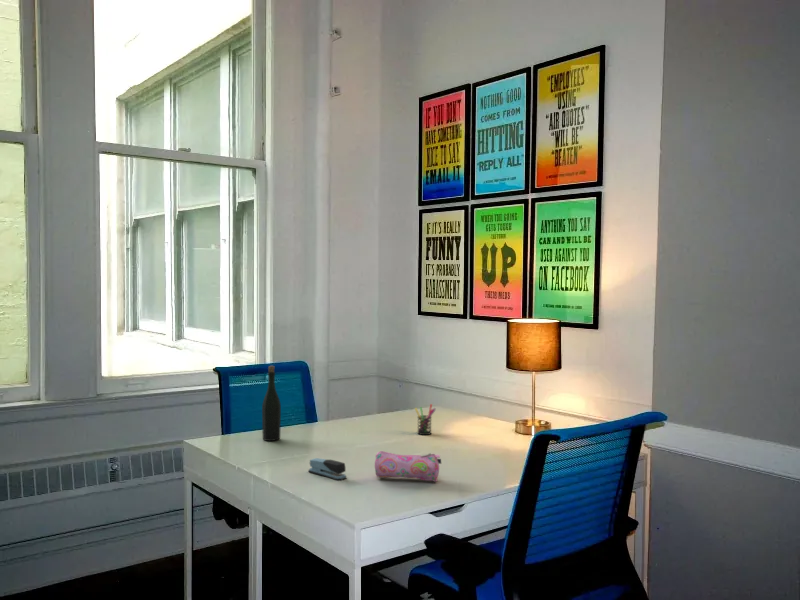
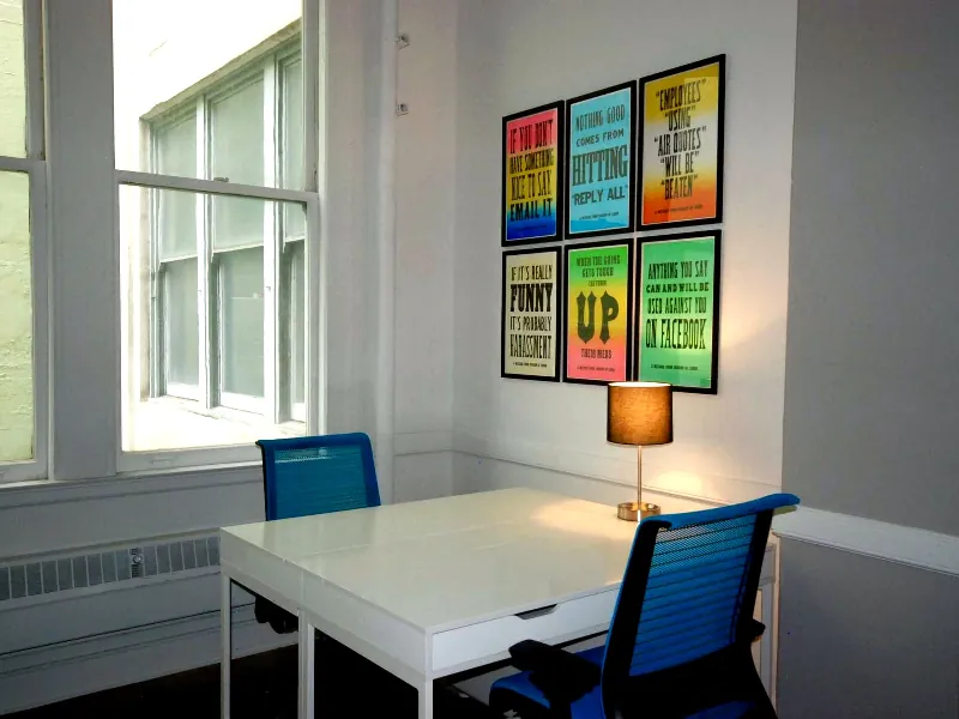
- pen holder (424, 418)
- bottle (271, 402)
- pencil case (407, 465)
- stapler (327, 467)
